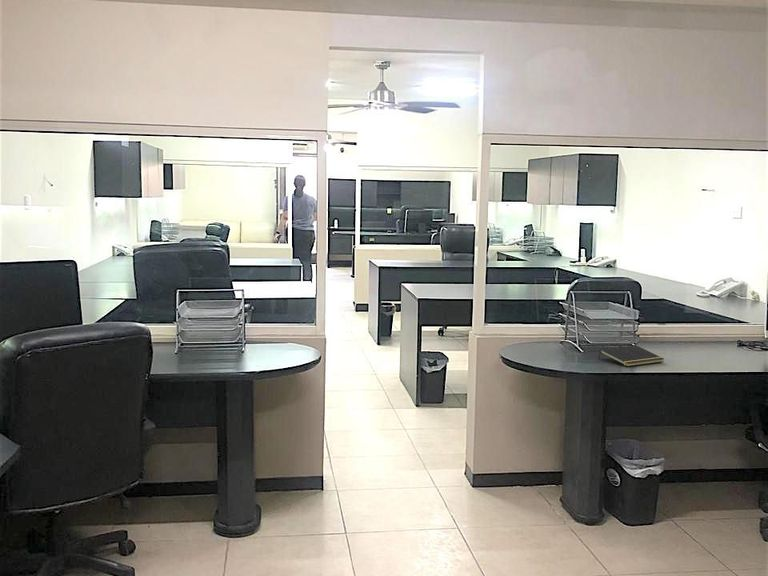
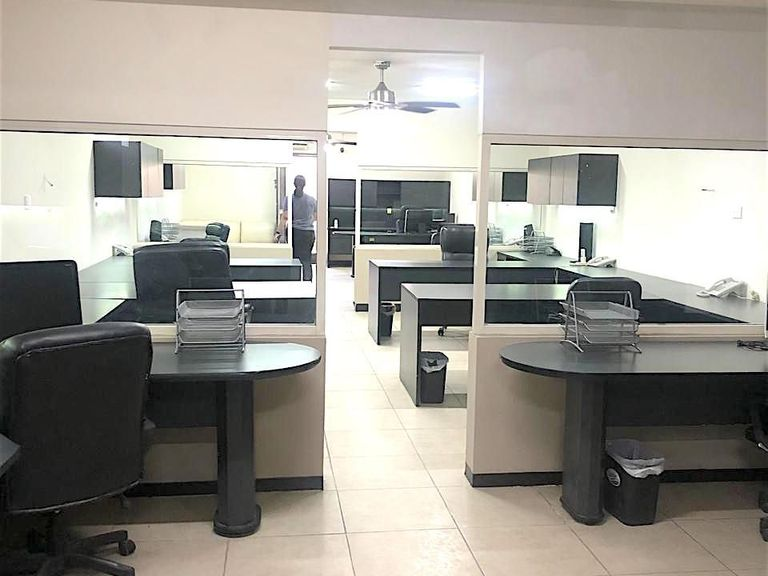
- notepad (631, 355)
